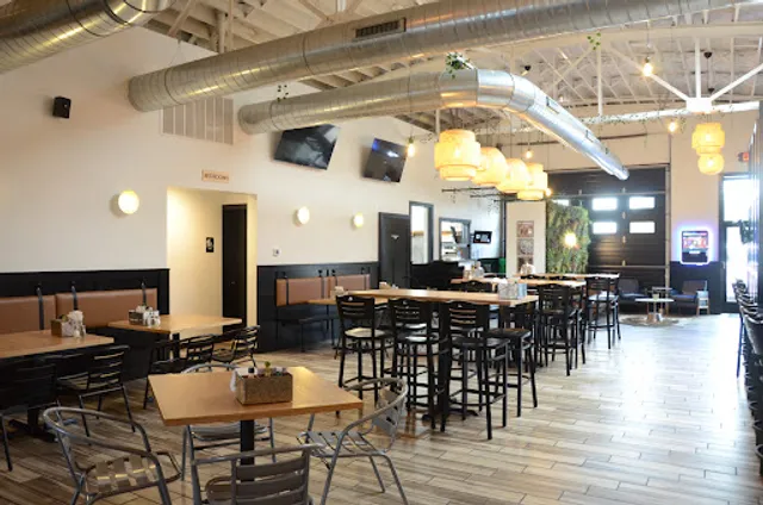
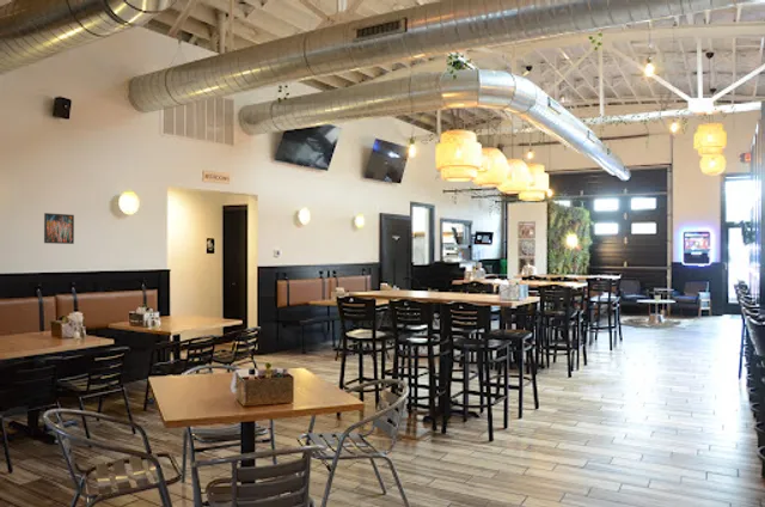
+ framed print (59, 228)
